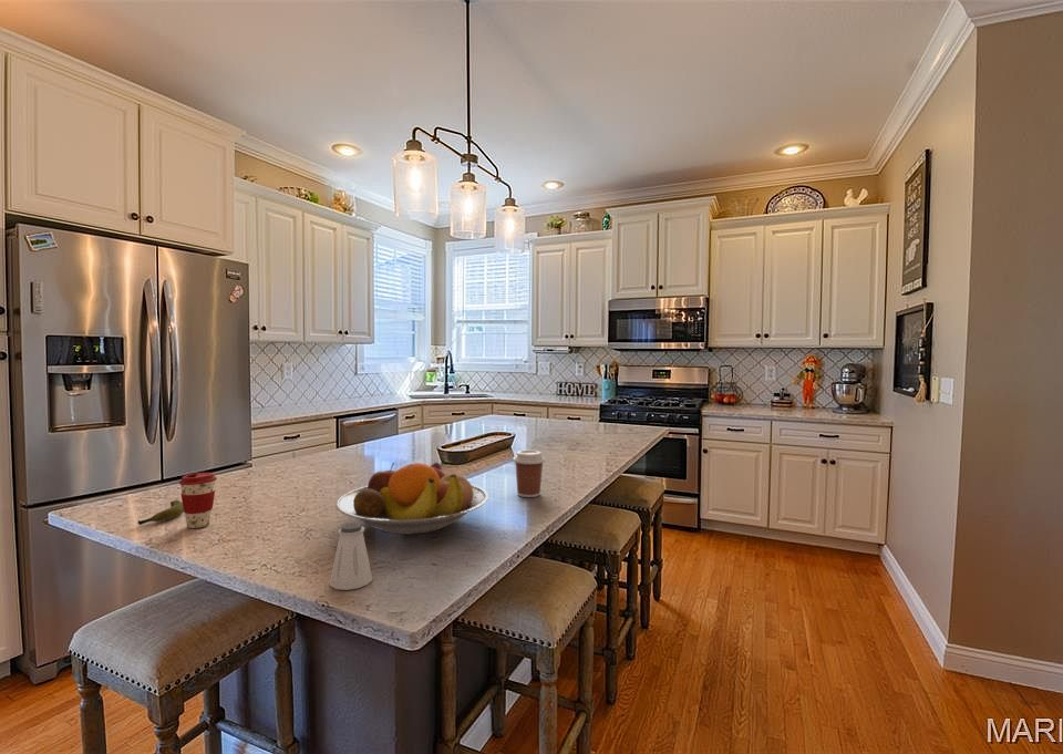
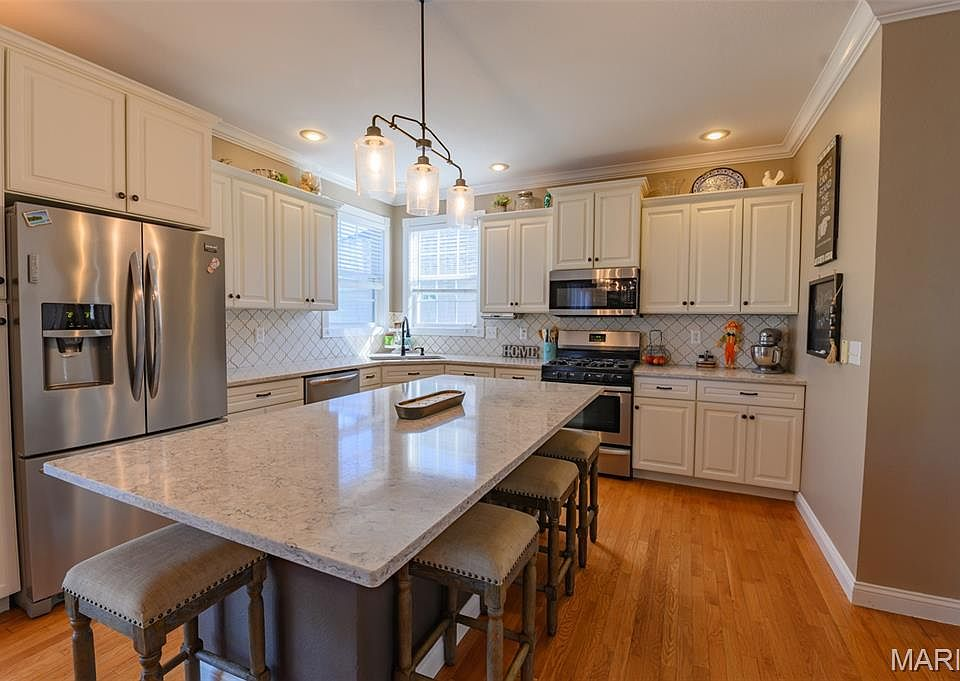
- coffee cup (198, 499)
- saltshaker (351, 552)
- fruit bowl (414, 490)
- banana (164, 512)
- coffee cup (528, 473)
